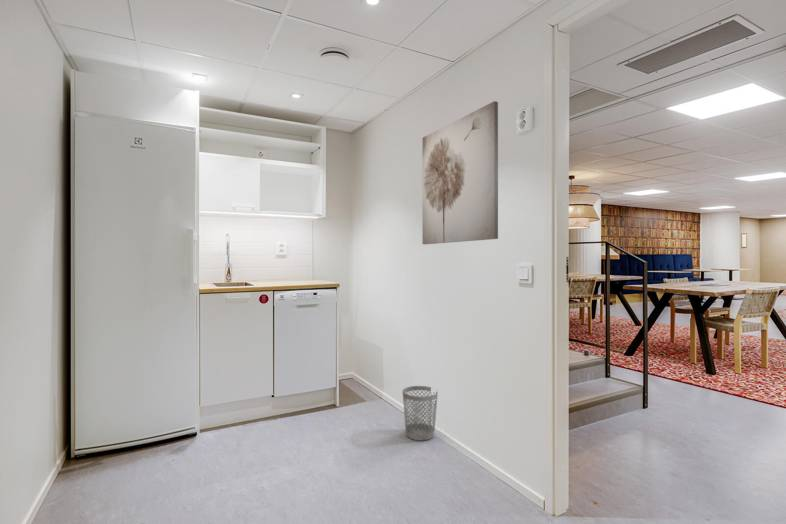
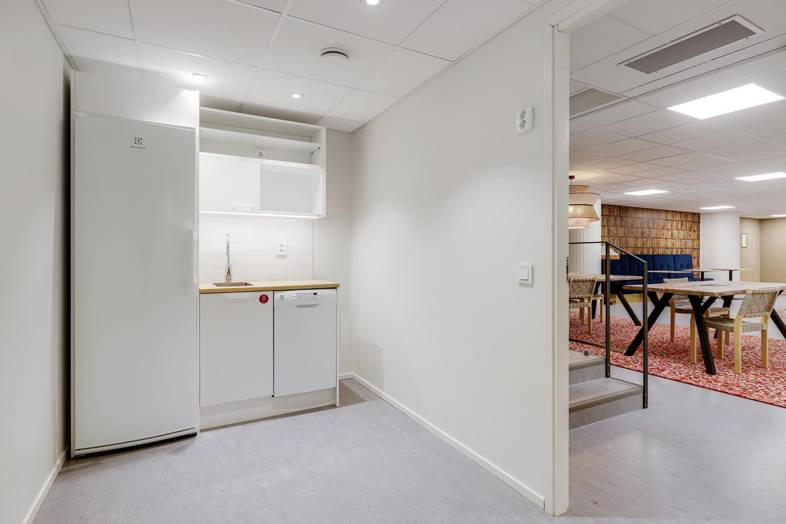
- wastebasket (419, 412)
- wall art (455, 181)
